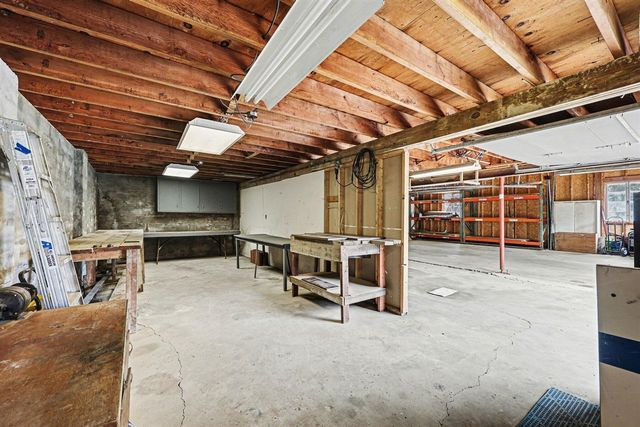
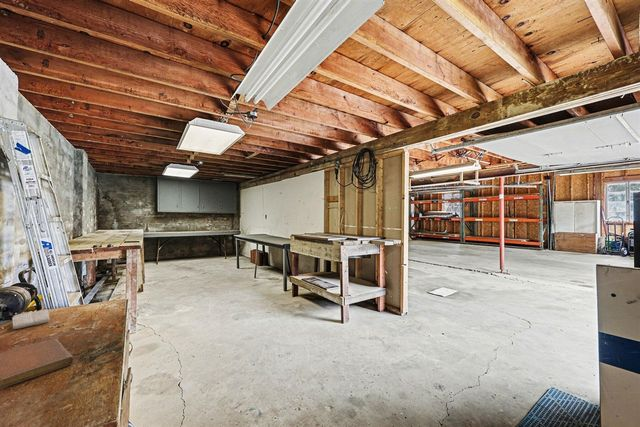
+ notebook (31, 359)
+ washcloth (31, 318)
